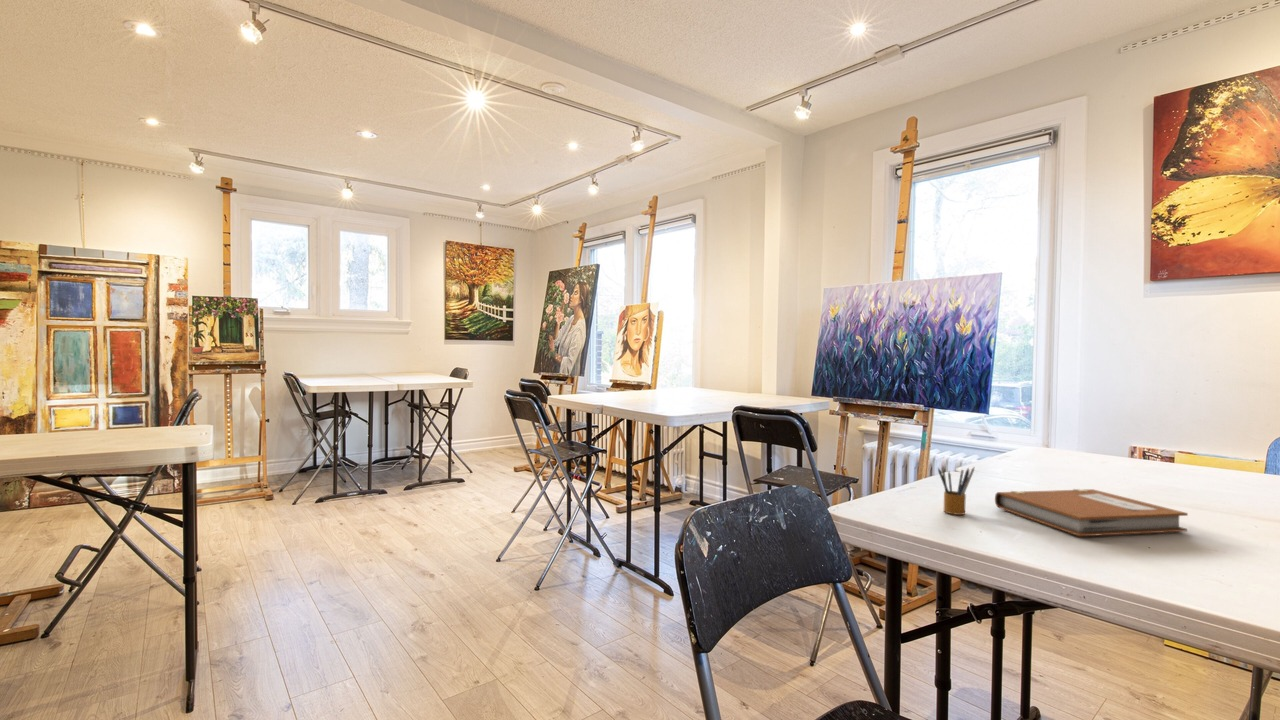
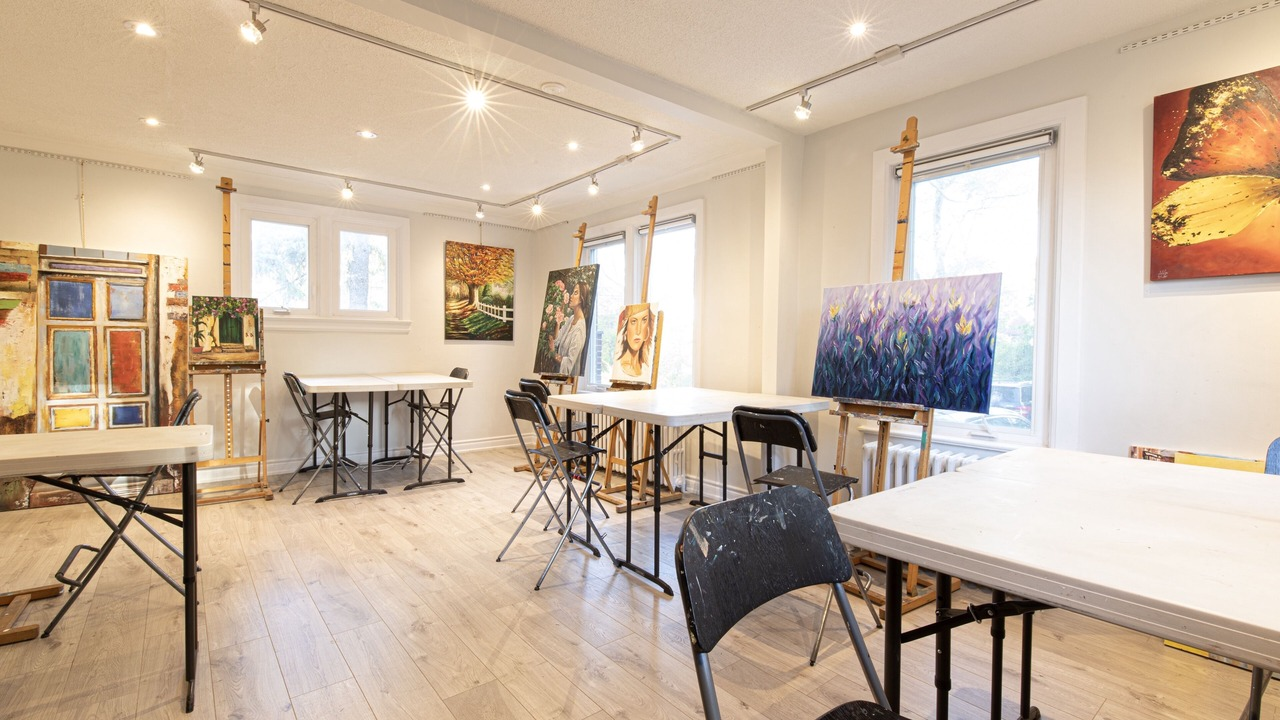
- pencil box (951, 488)
- notebook (1086, 509)
